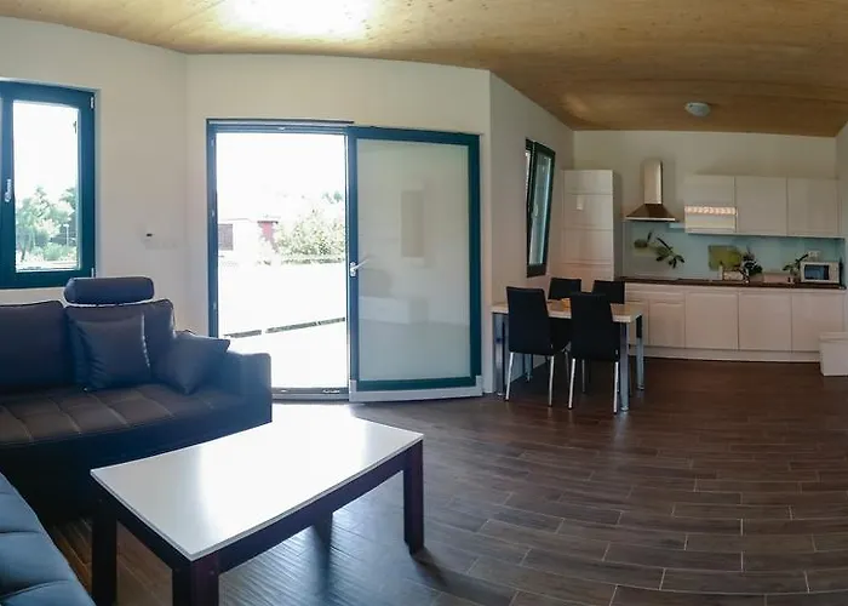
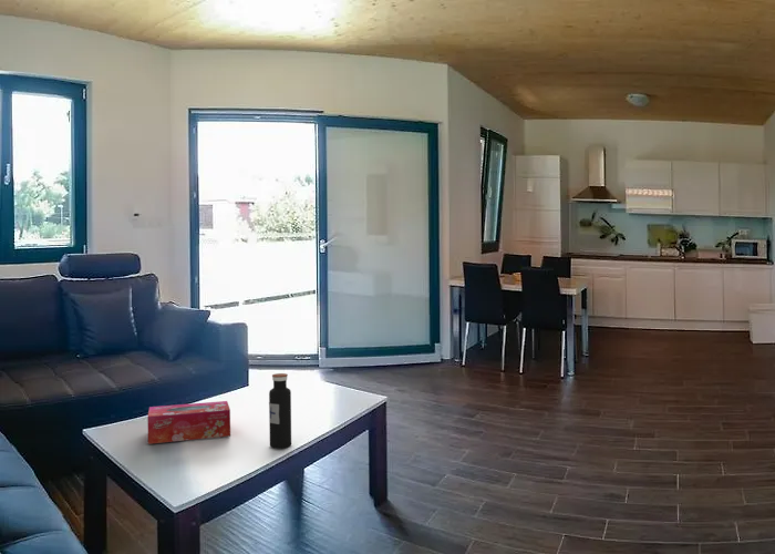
+ tissue box (189, 421)
+ water bottle (280, 410)
